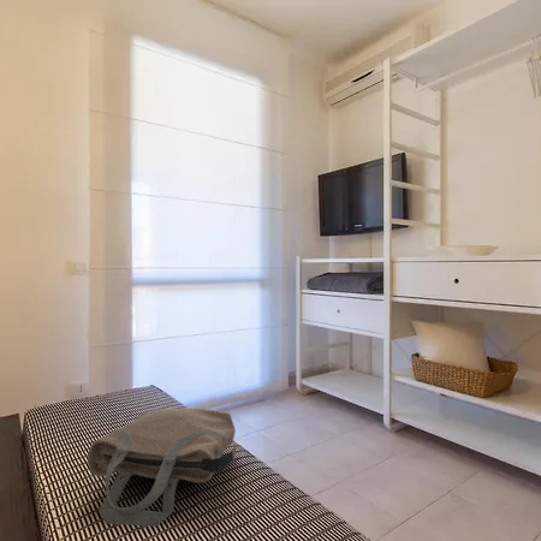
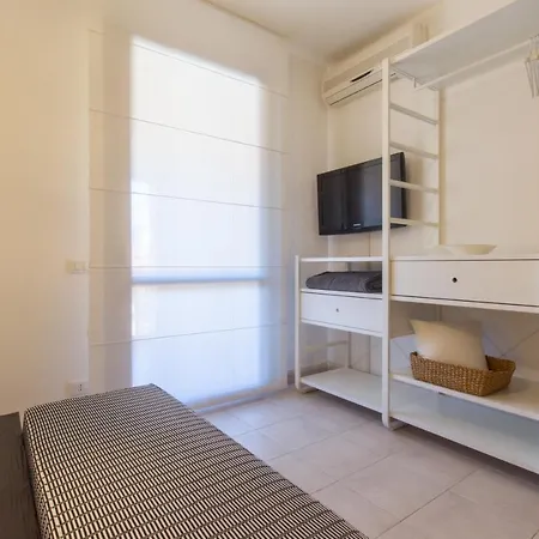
- tote bag (166, 456)
